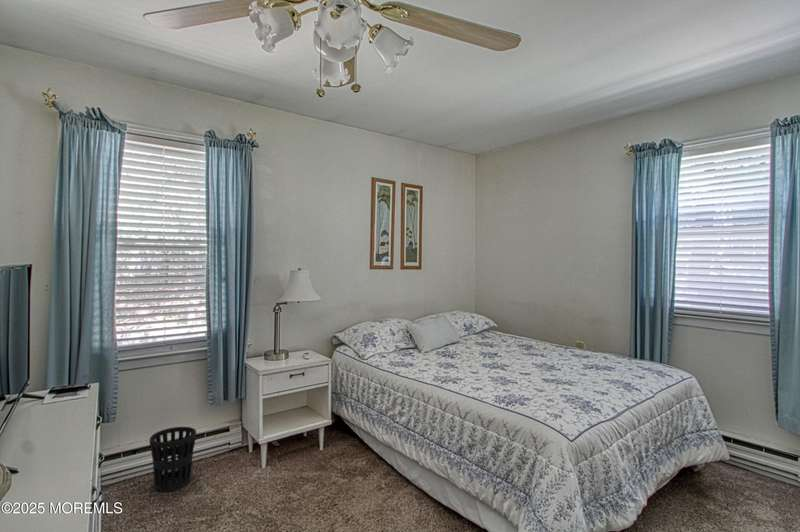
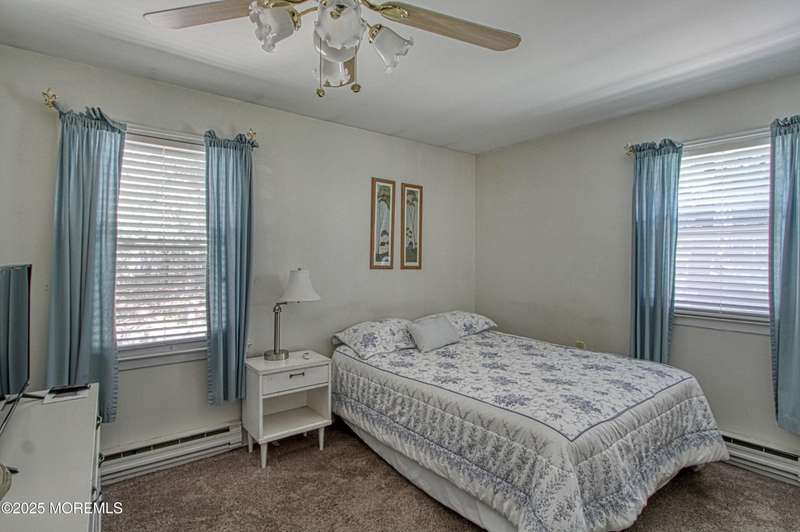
- wastebasket (173, 458)
